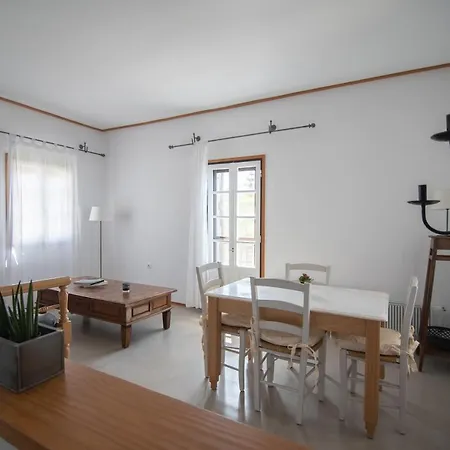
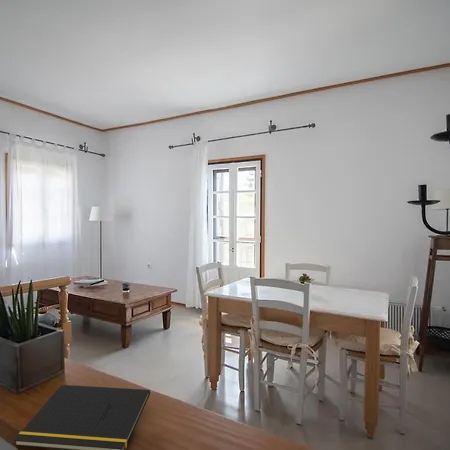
+ notepad (88, 415)
